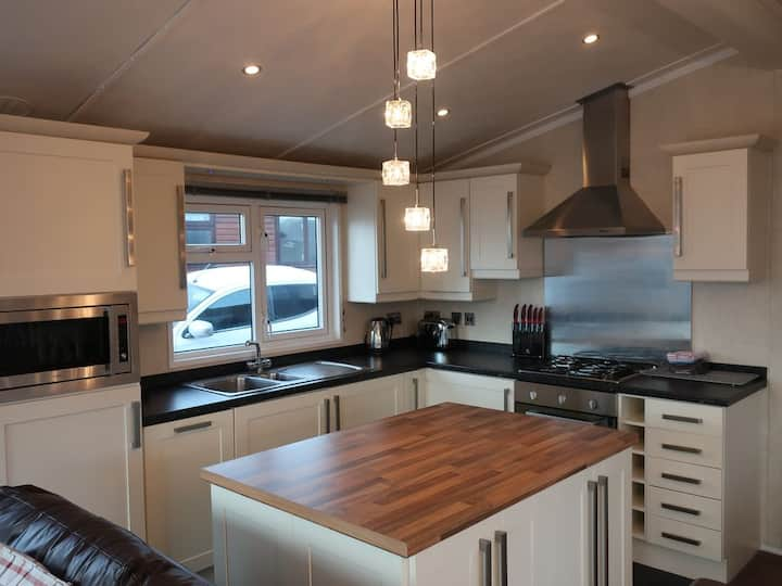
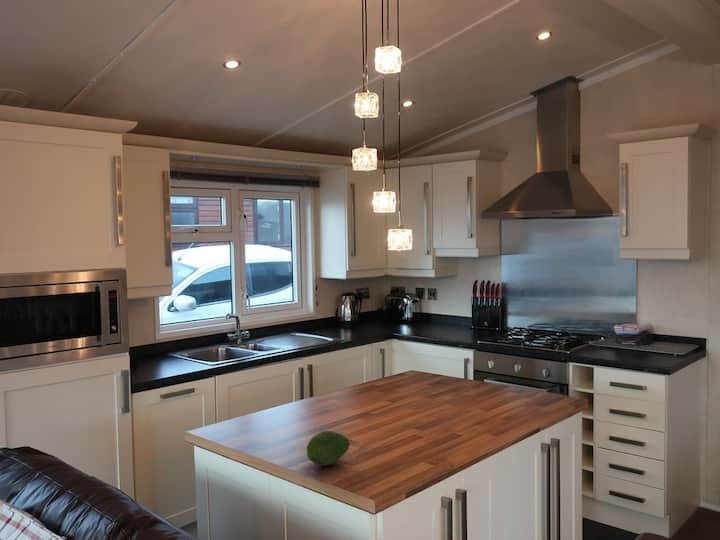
+ fruit (329, 447)
